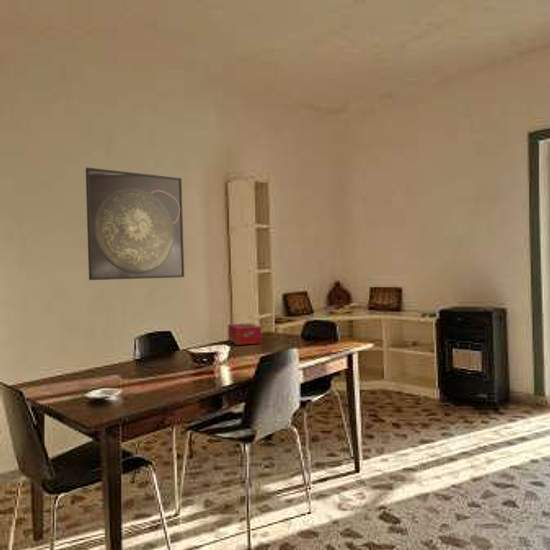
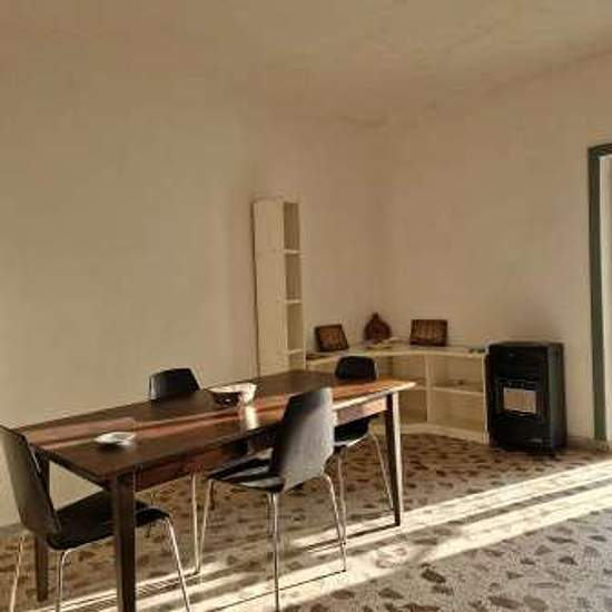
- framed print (138, 225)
- tissue box (244, 333)
